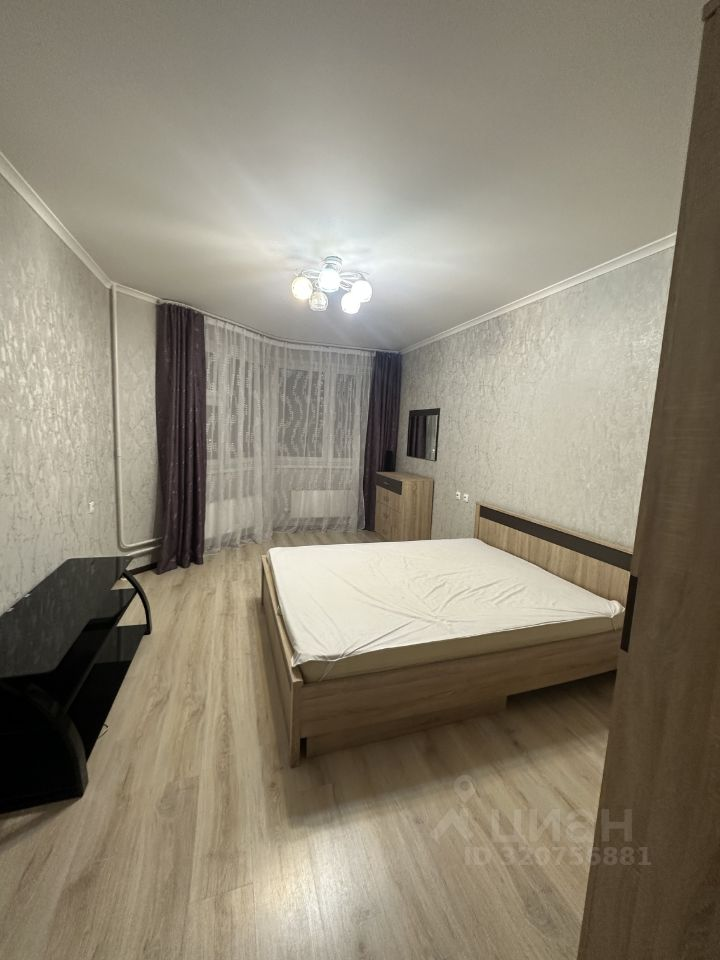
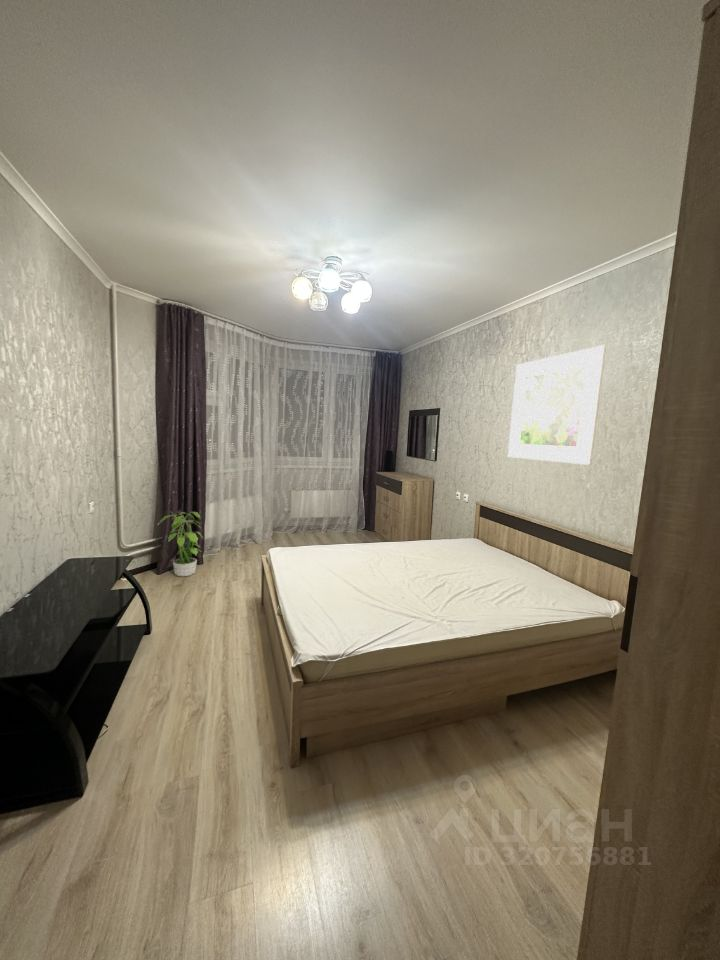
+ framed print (549, 409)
+ potted plant (180, 543)
